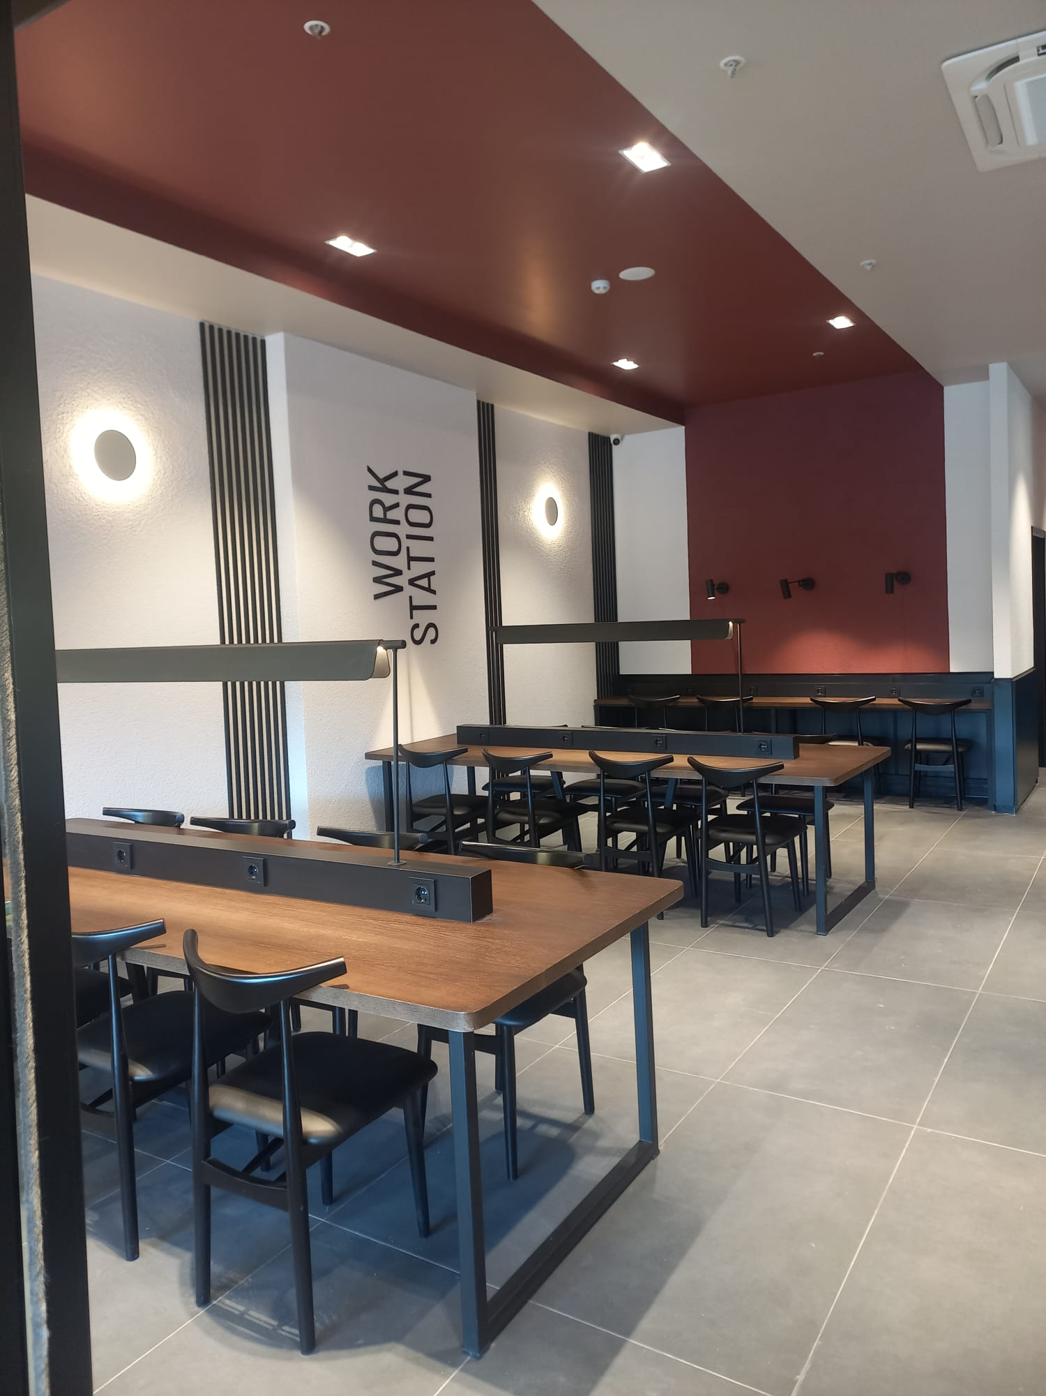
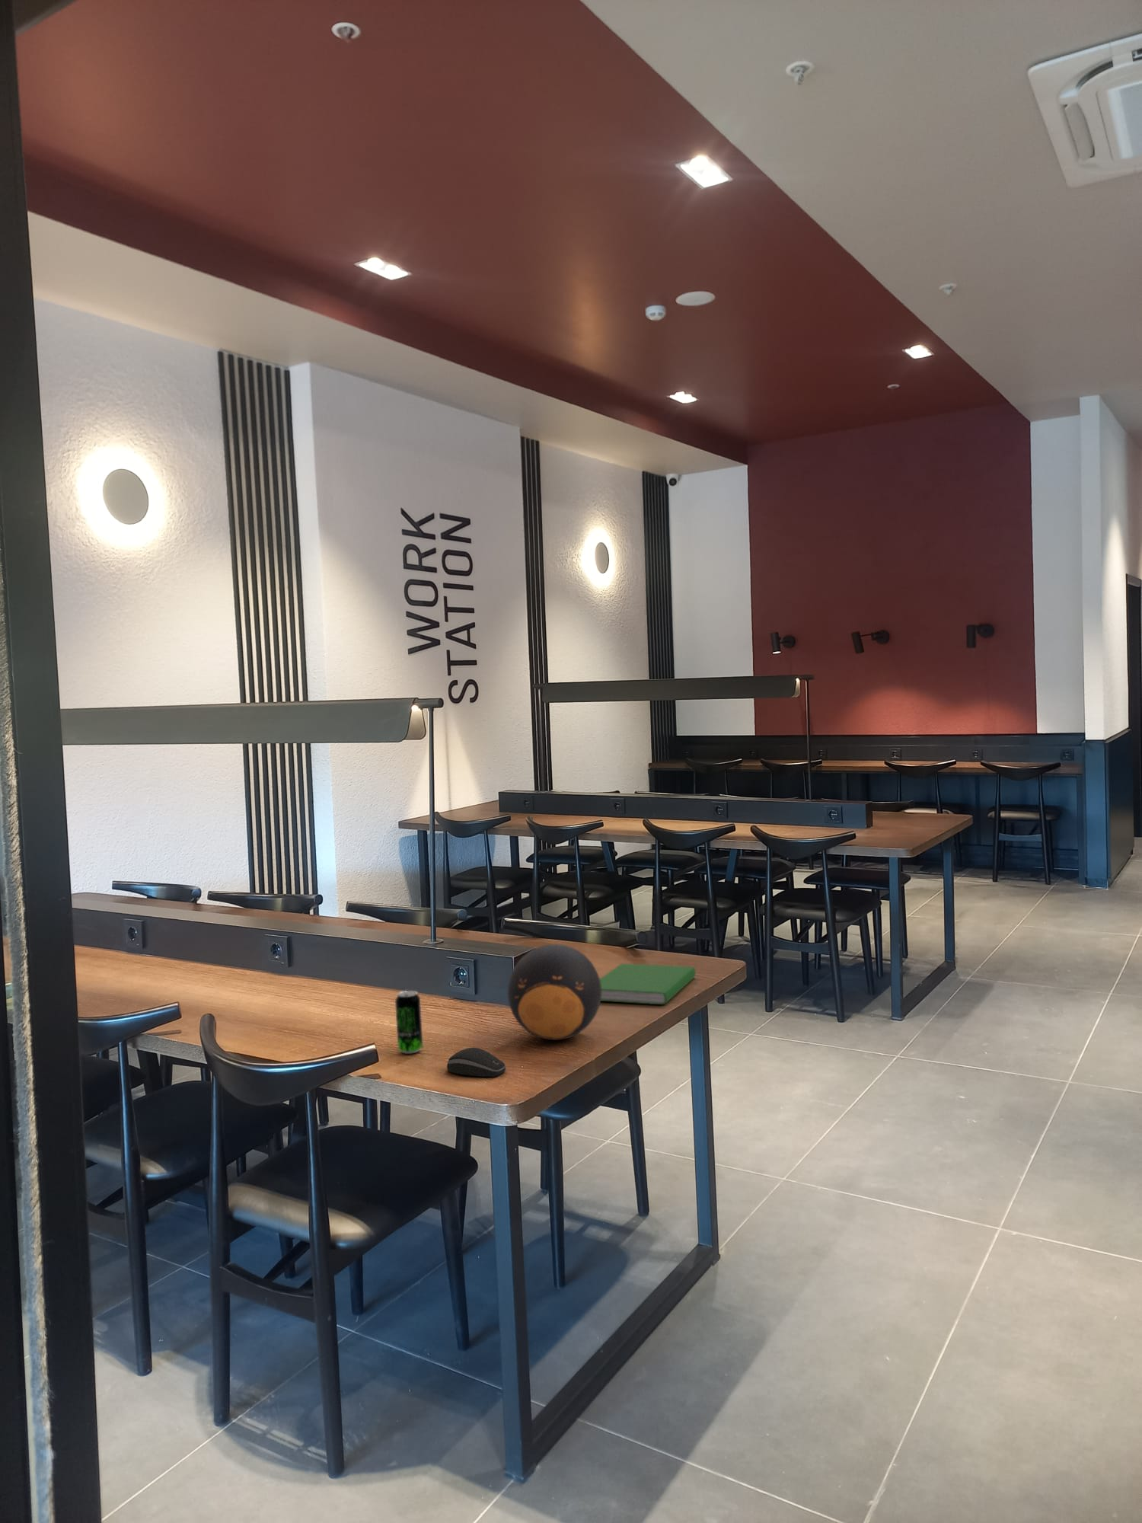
+ decorative ball (554, 992)
+ hardcover book (643, 982)
+ computer mouse (475, 1060)
+ beverage can (409, 1022)
